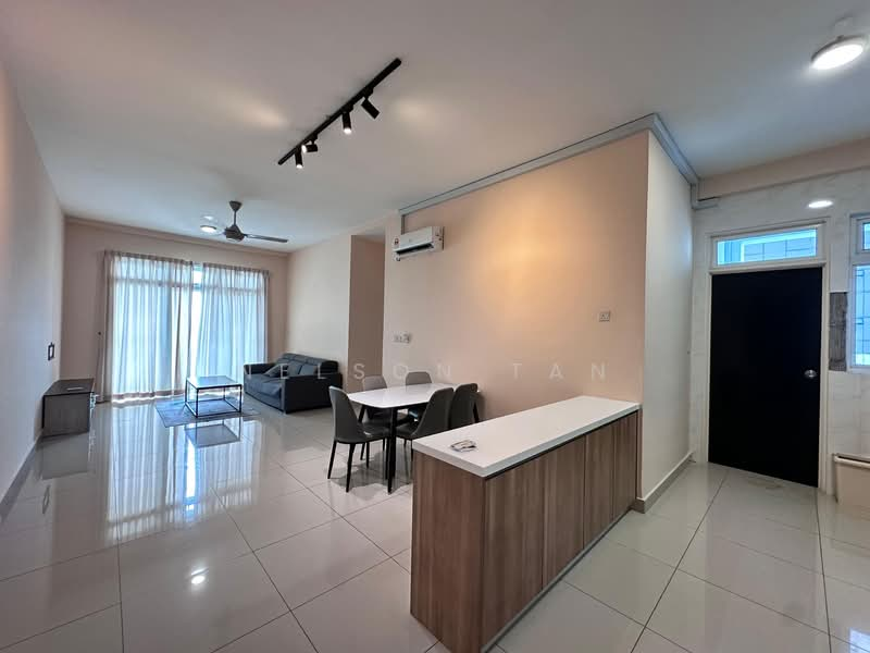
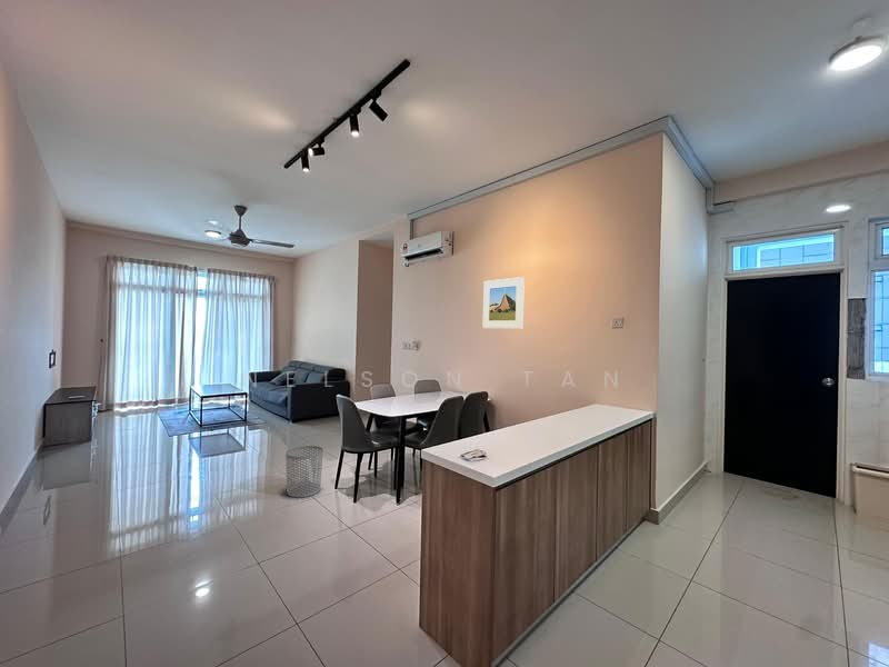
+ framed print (502, 303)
+ waste bin (303, 470)
